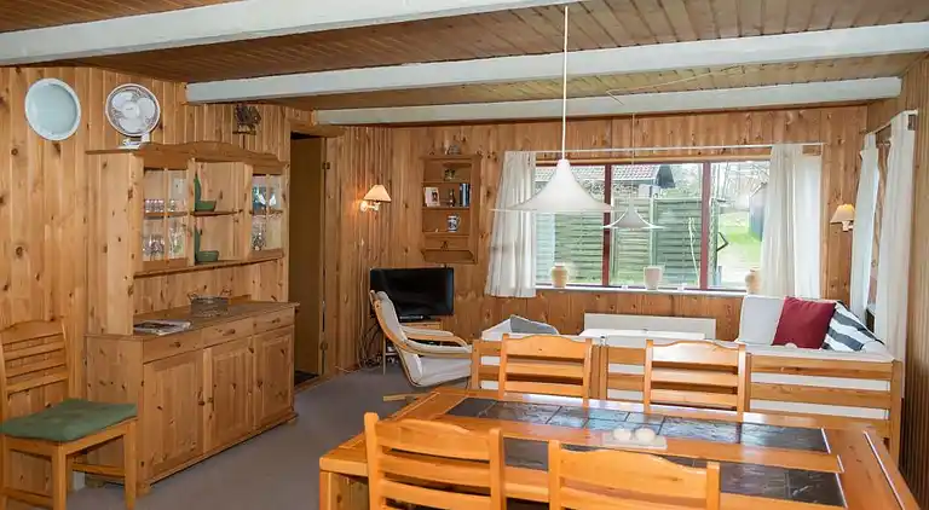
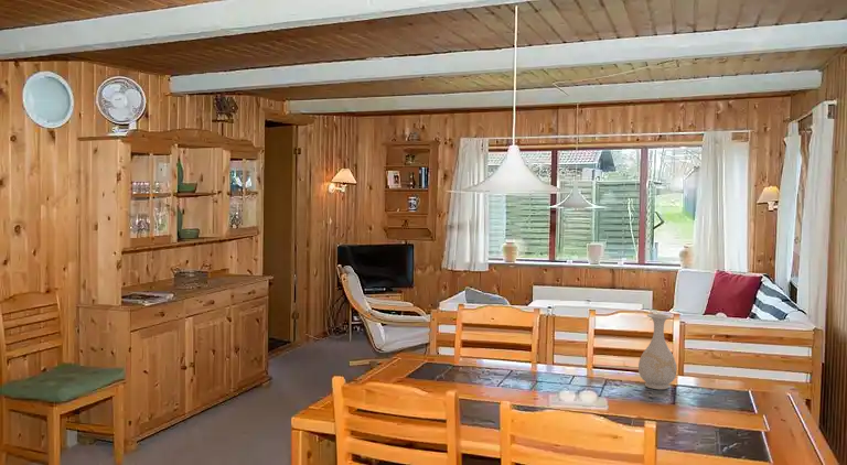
+ vase (657, 350)
